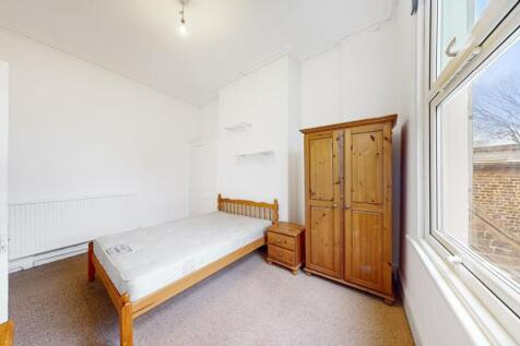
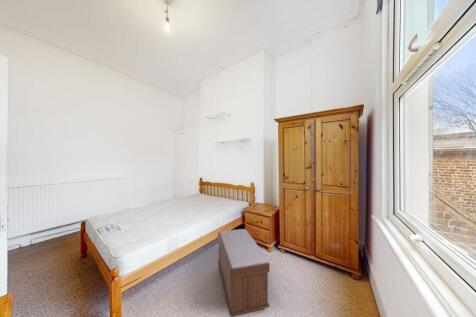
+ bench (239, 264)
